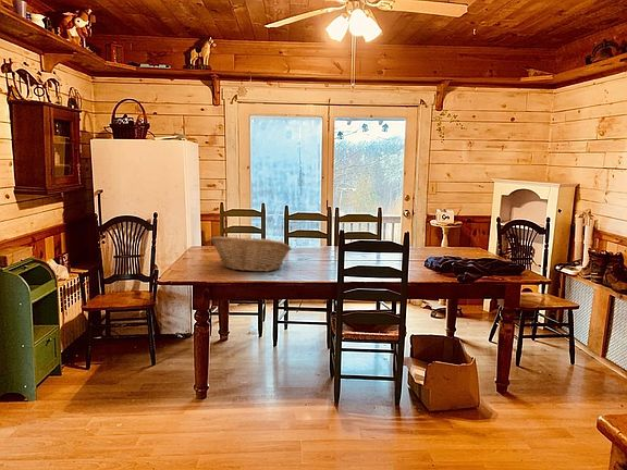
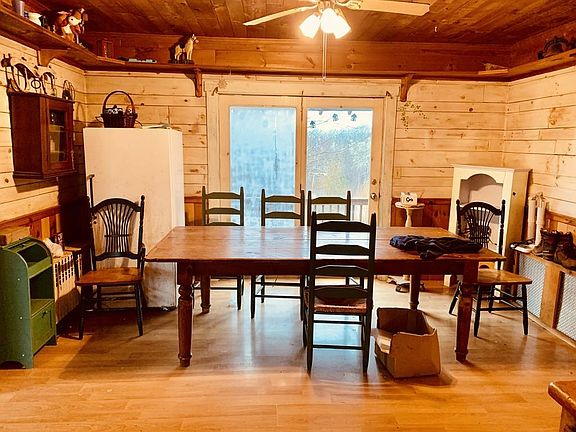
- fruit basket (250, 250)
